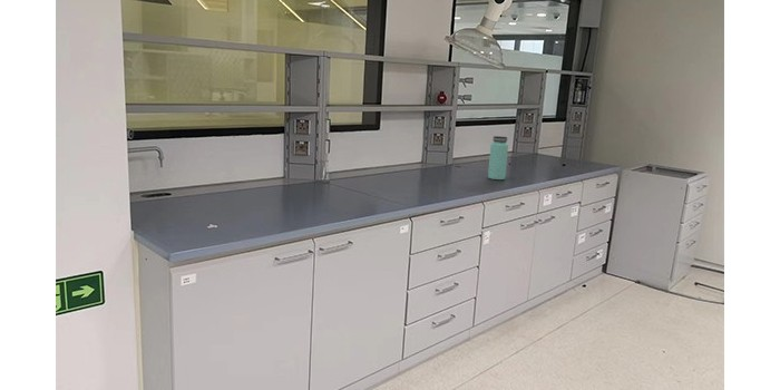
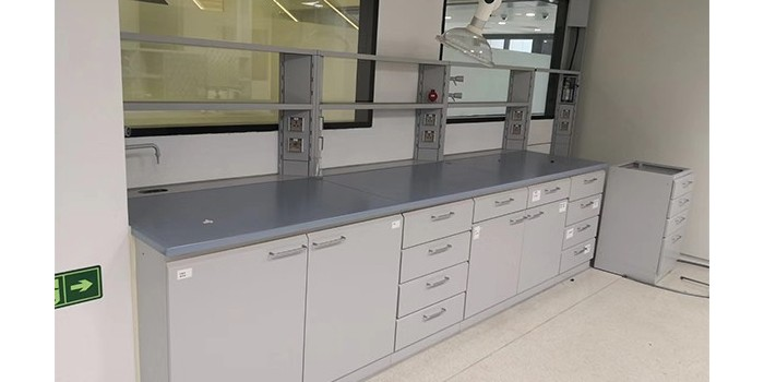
- bottle (498, 157)
